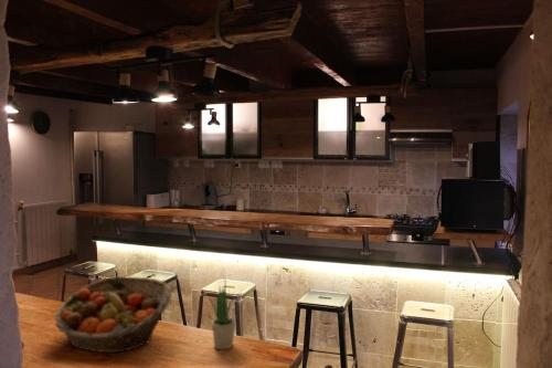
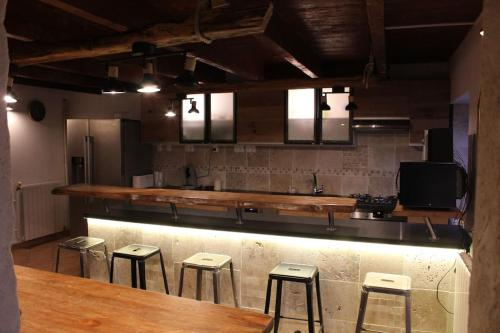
- potted plant (221, 311)
- fruit basket (115, 312)
